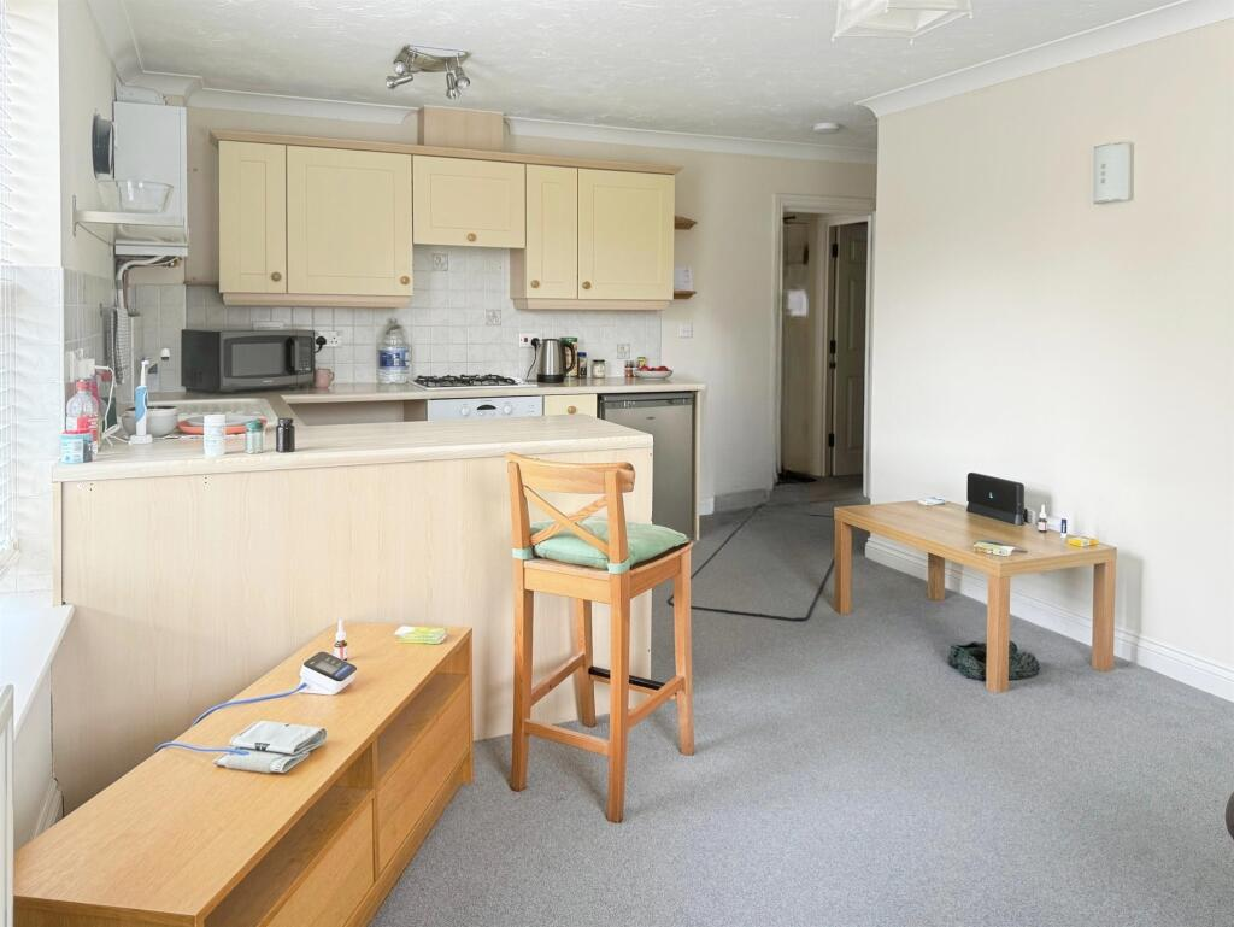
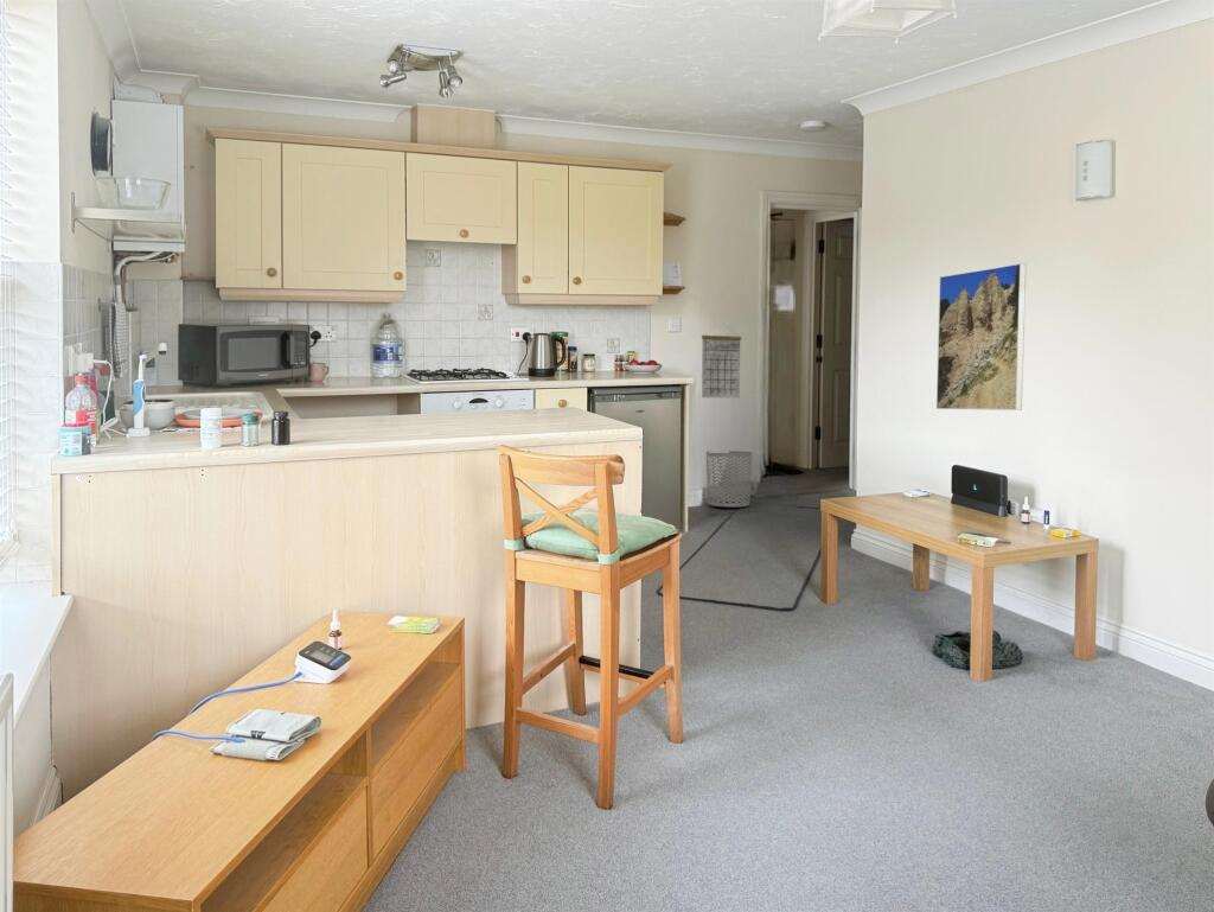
+ waste bin (728, 478)
+ calendar (721, 359)
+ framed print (978, 339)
